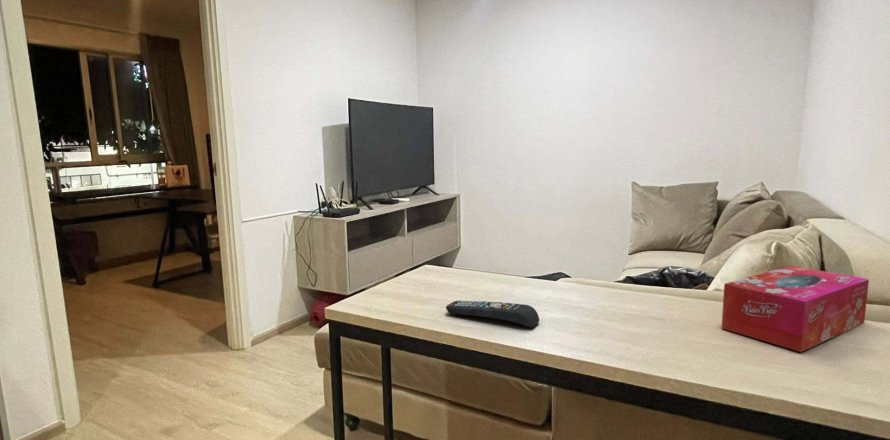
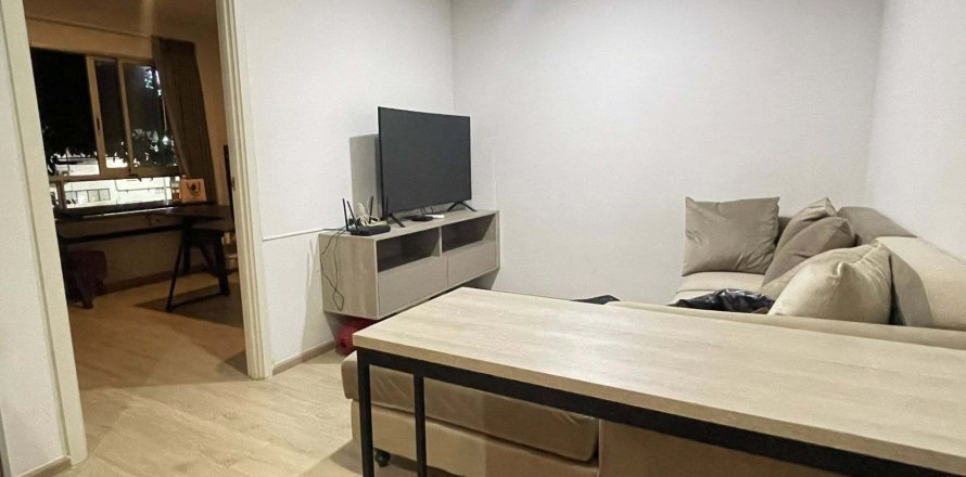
- tissue box (795, 303)
- remote control (491, 310)
